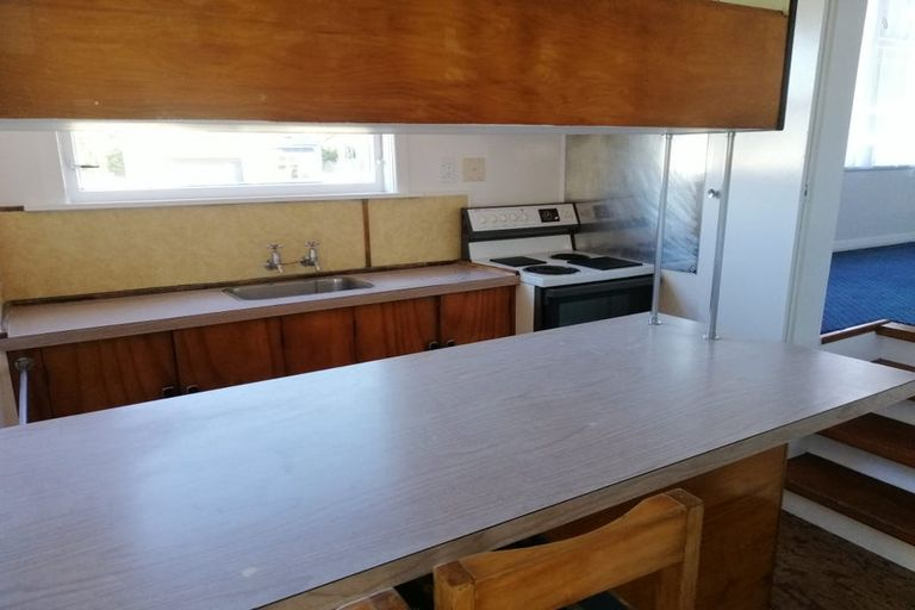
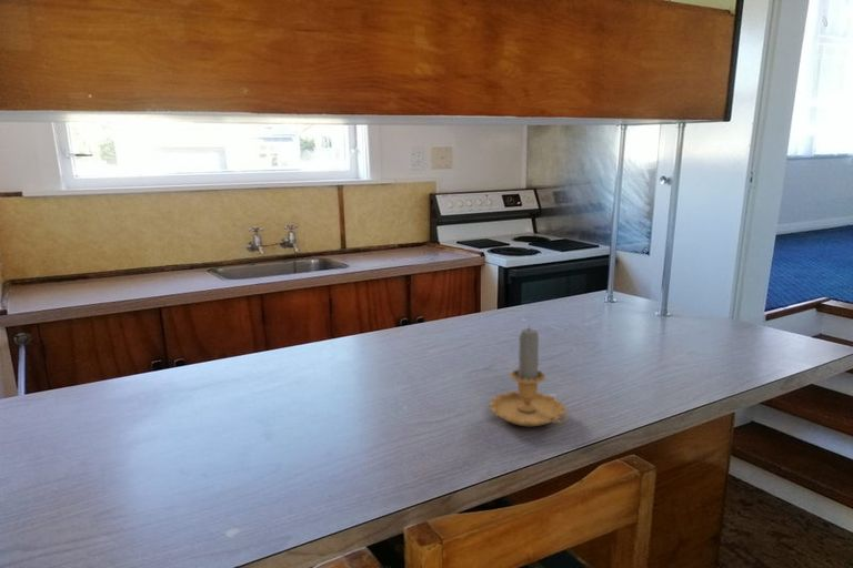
+ candle (533, 374)
